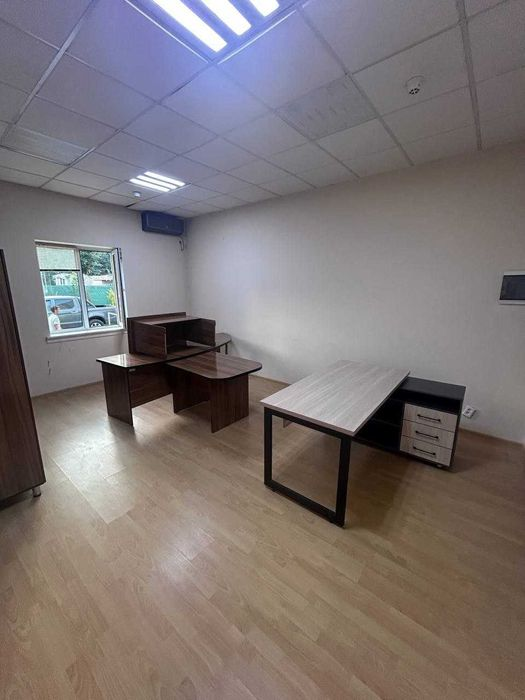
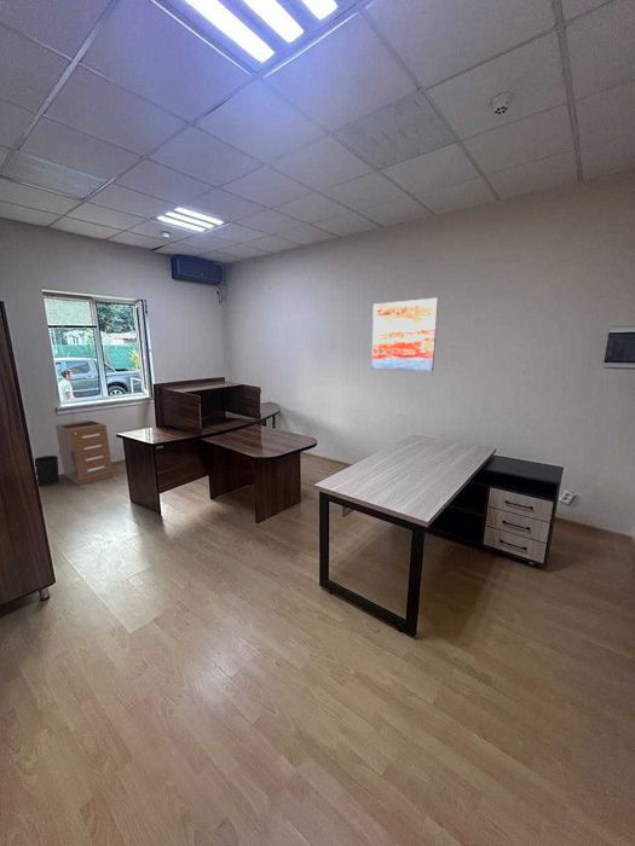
+ filing cabinet (85, 451)
+ wastebasket (46, 471)
+ wall art (402, 336)
